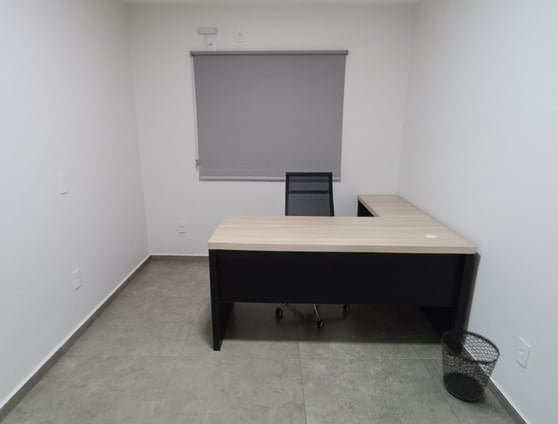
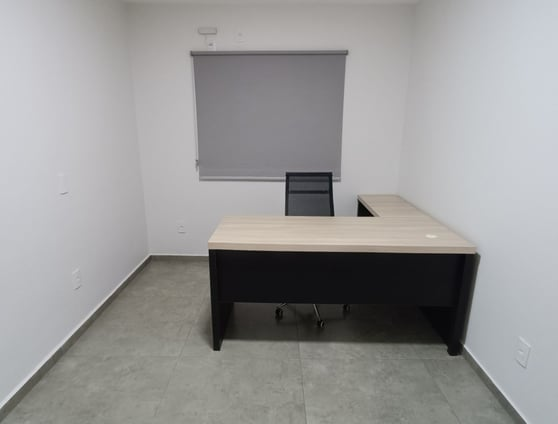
- wastebasket (465, 366)
